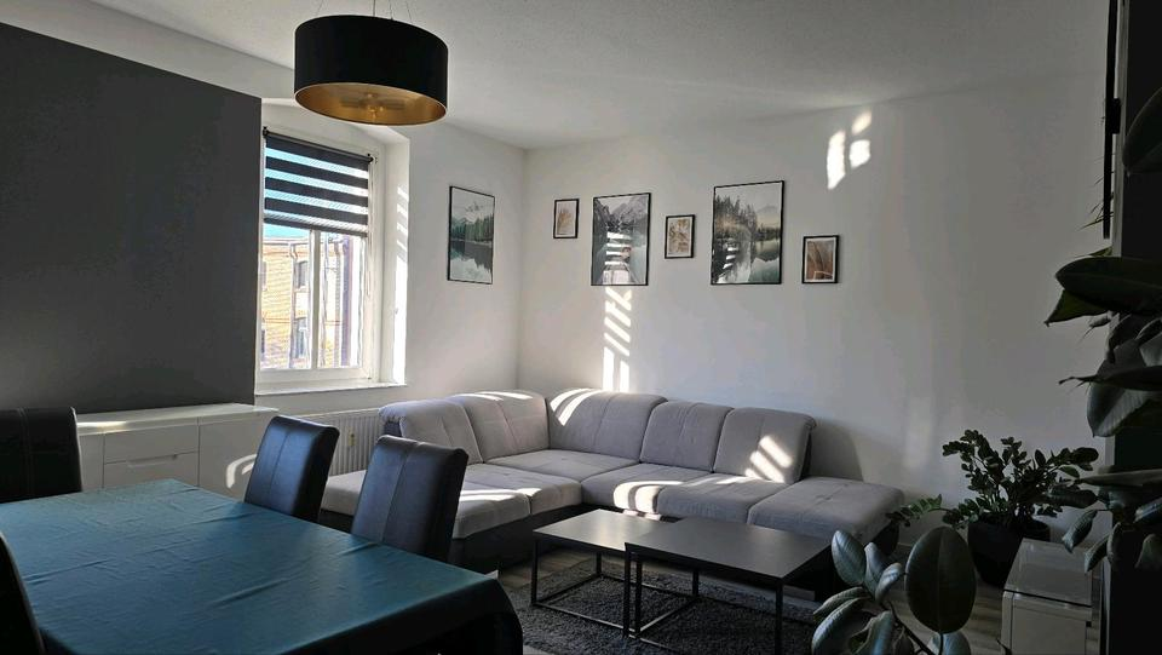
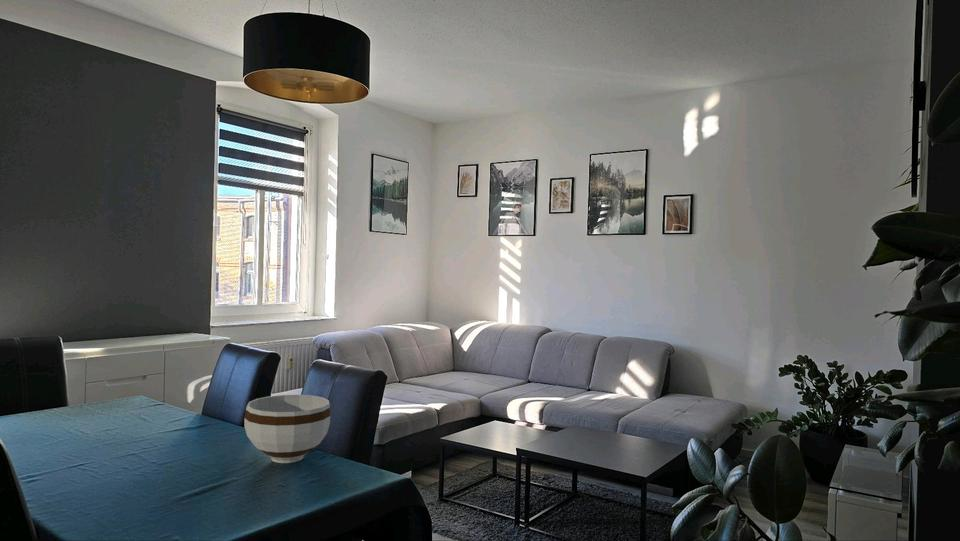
+ bowl (288, 430)
